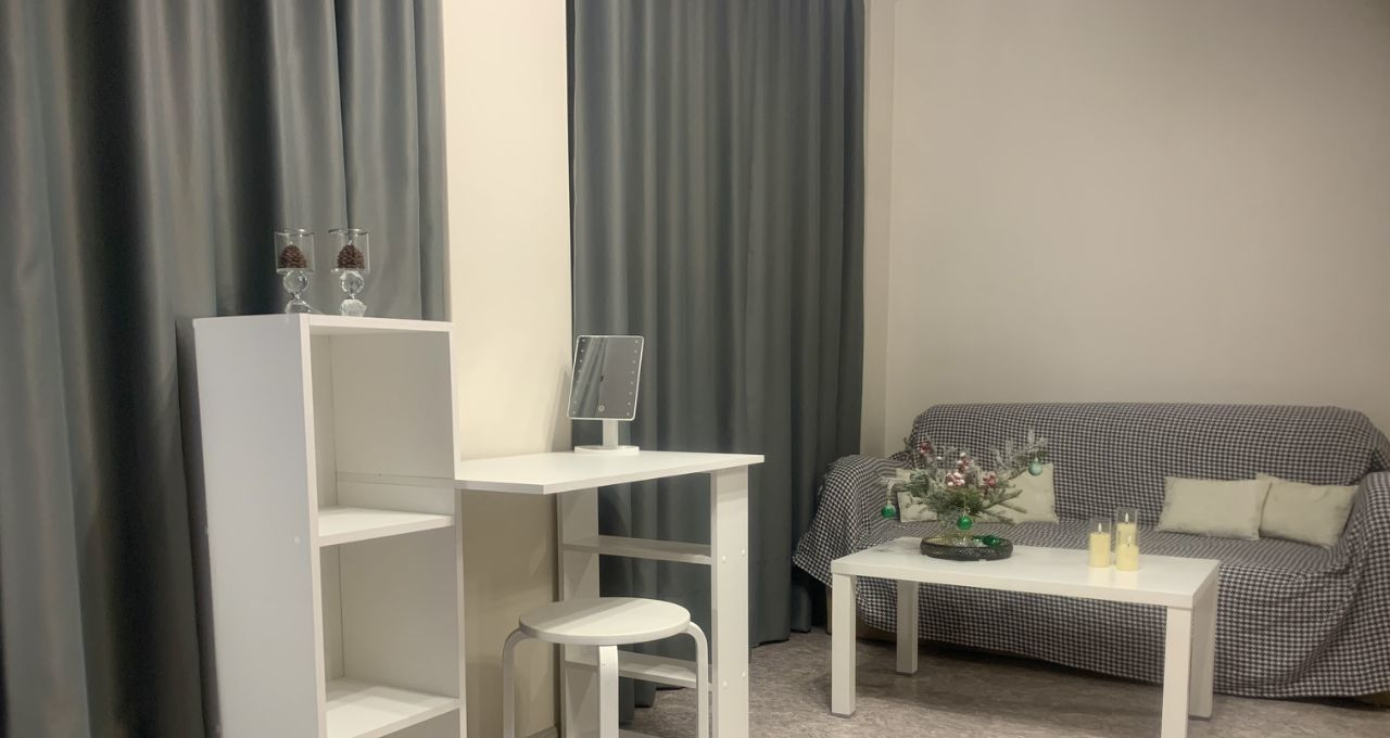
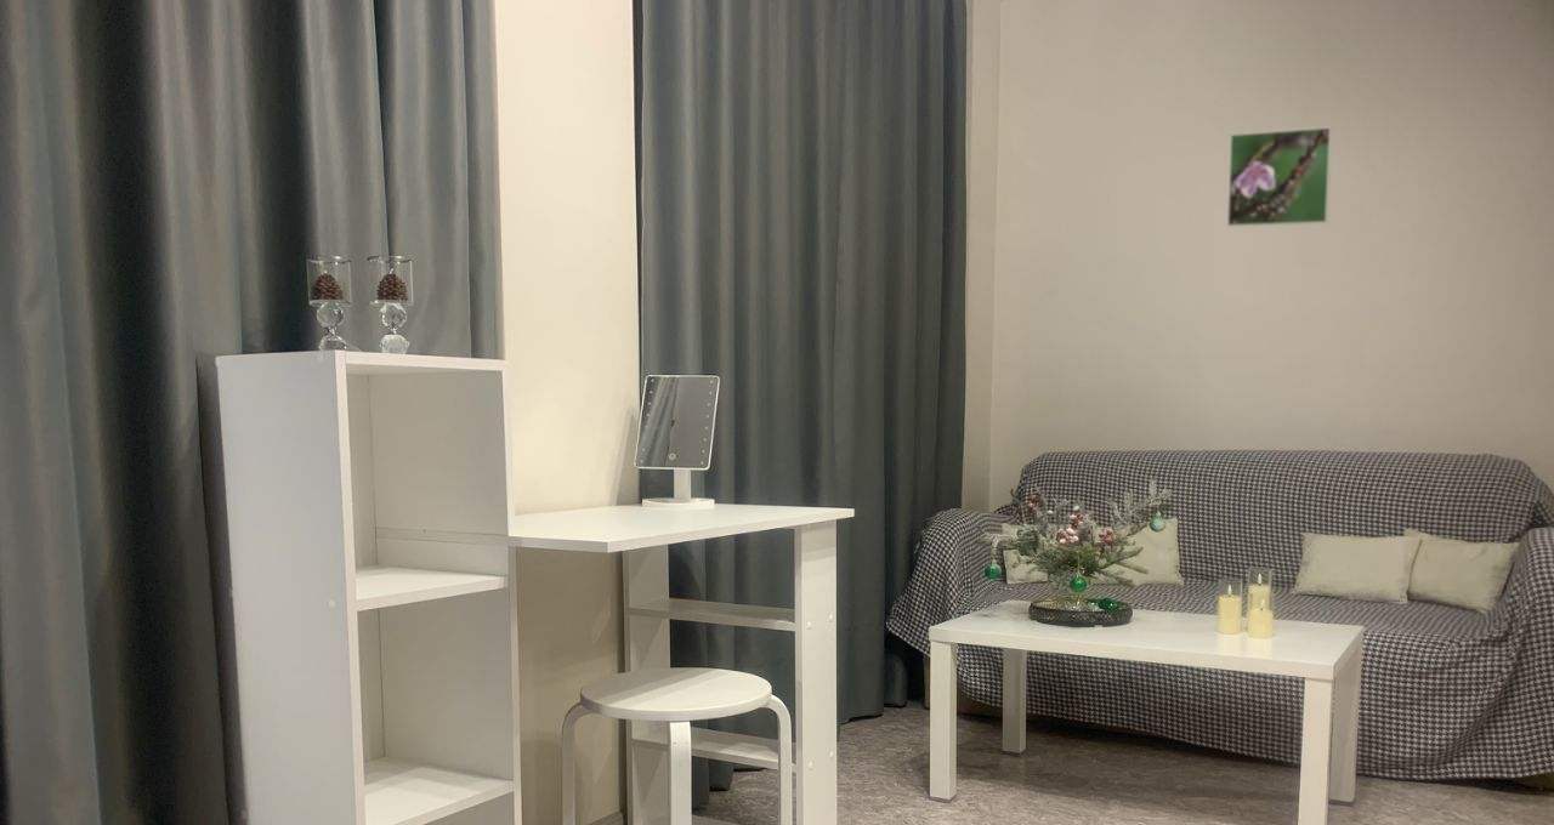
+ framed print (1277, 177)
